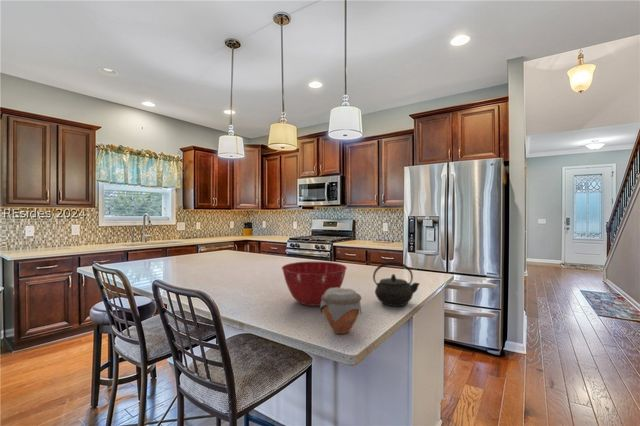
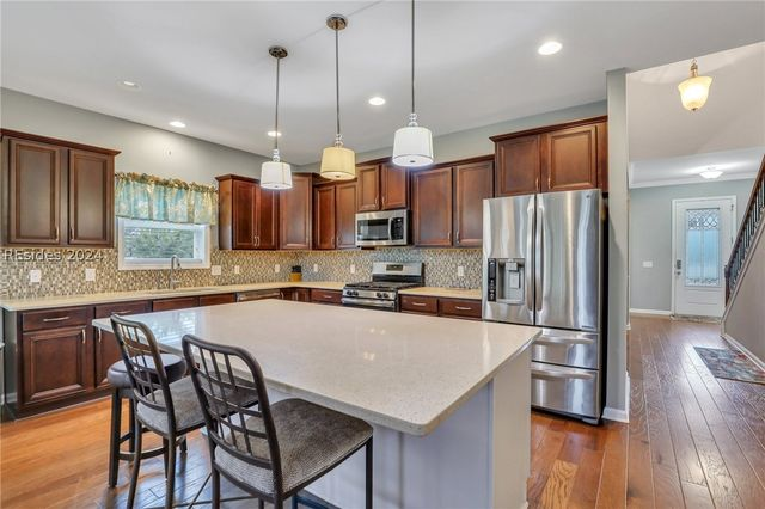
- kettle (396, 282)
- jar (341, 310)
- mixing bowl (314, 283)
